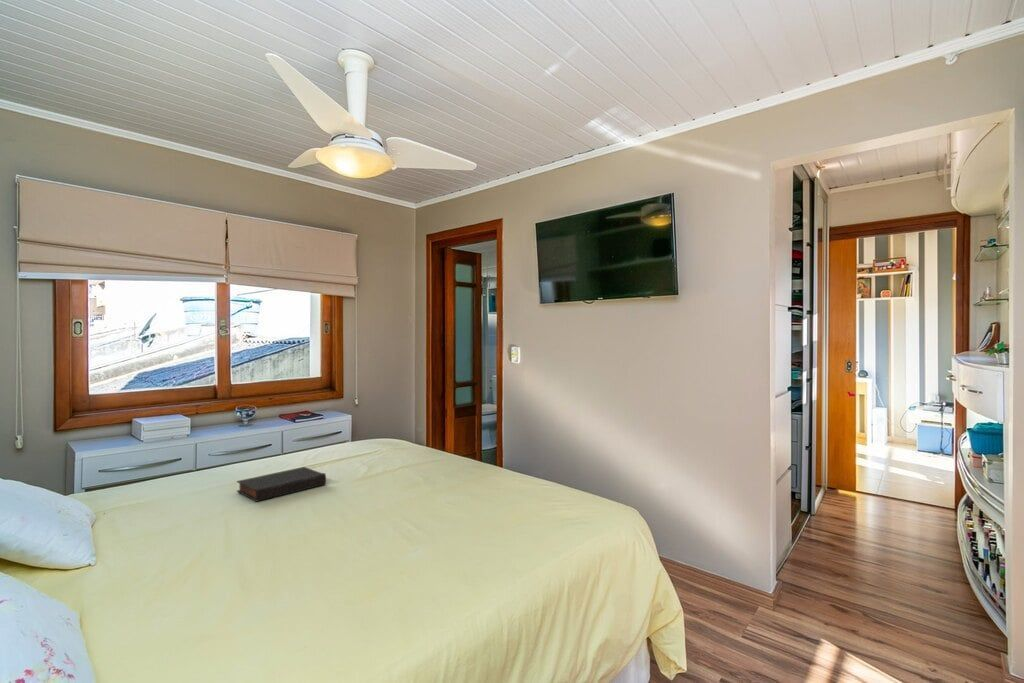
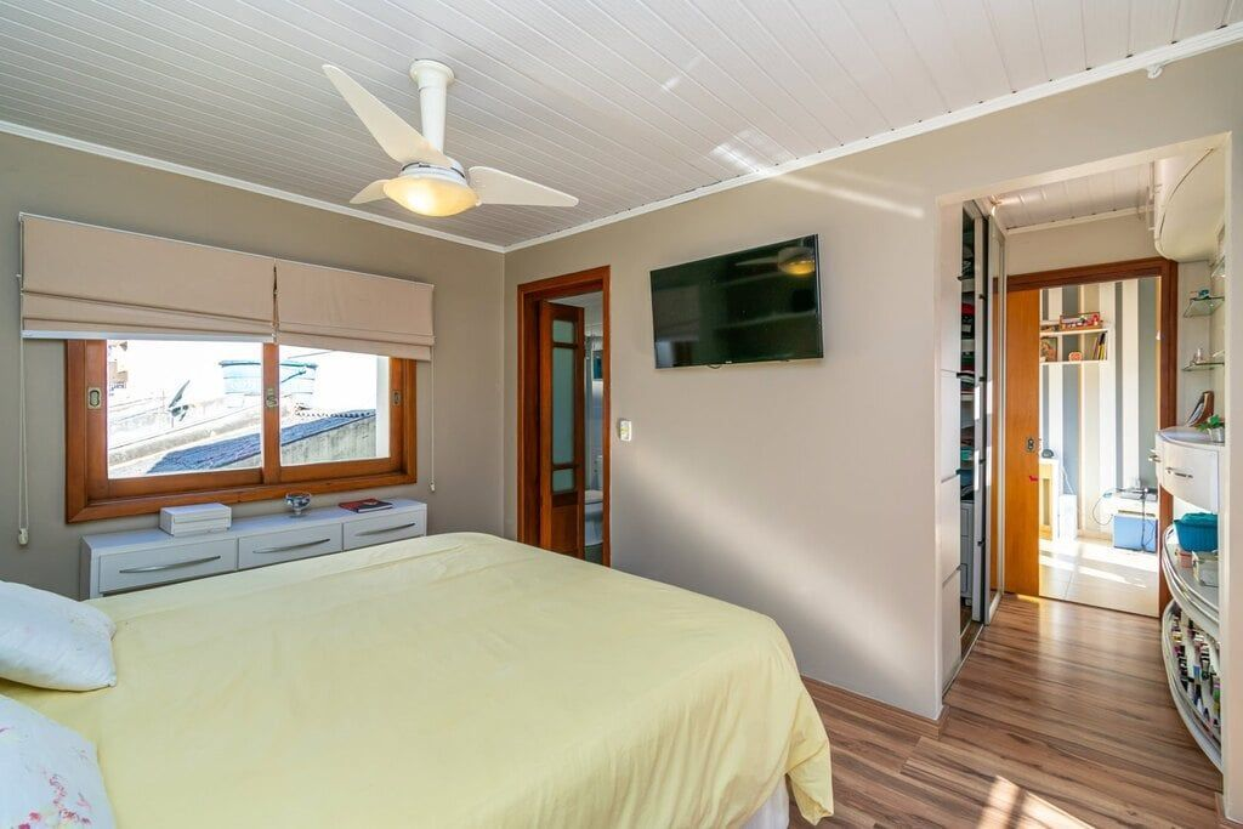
- book (282, 482)
